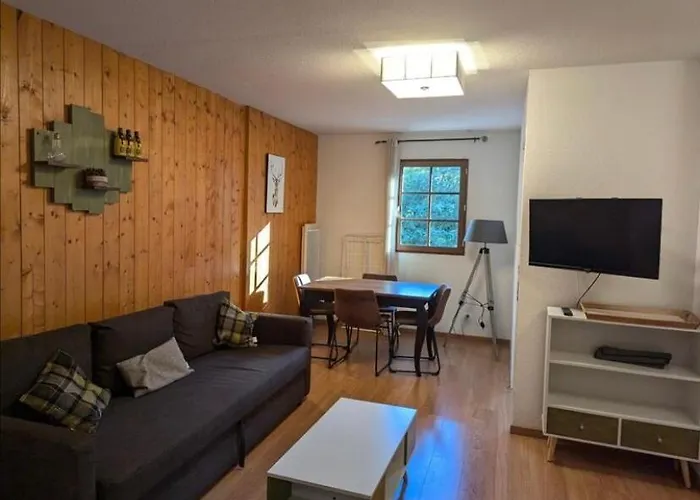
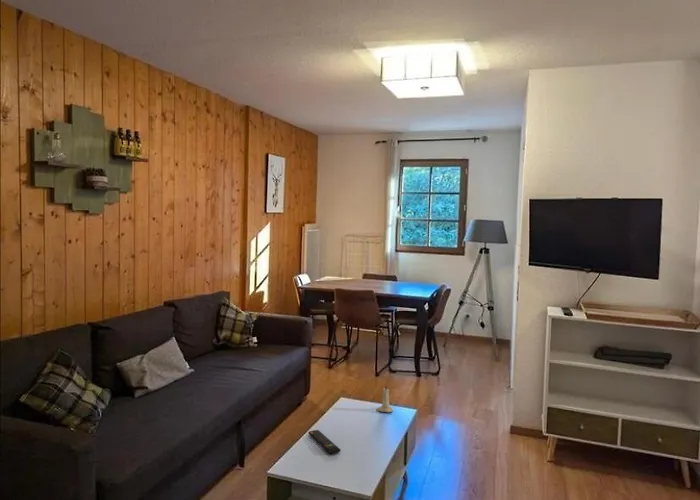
+ candle (384, 396)
+ remote control (323, 441)
